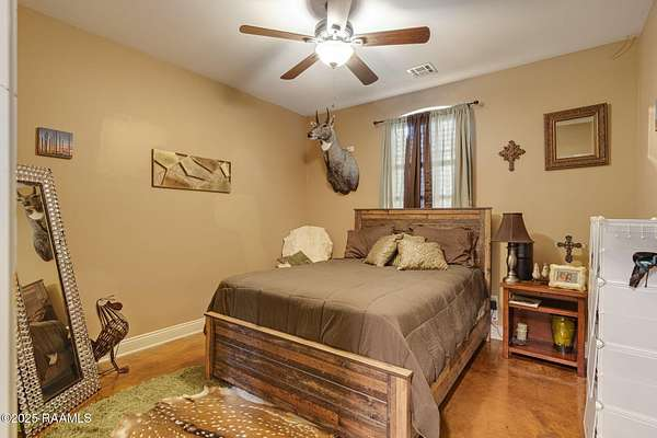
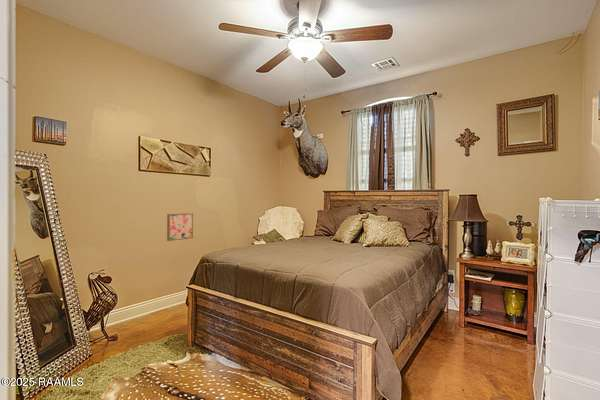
+ wall art (180, 226)
